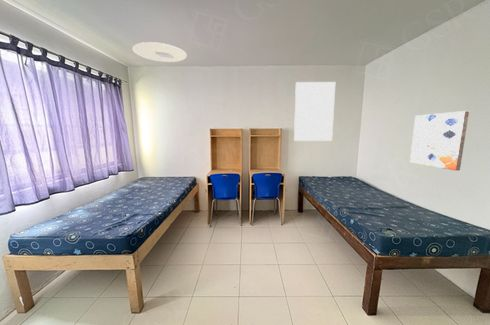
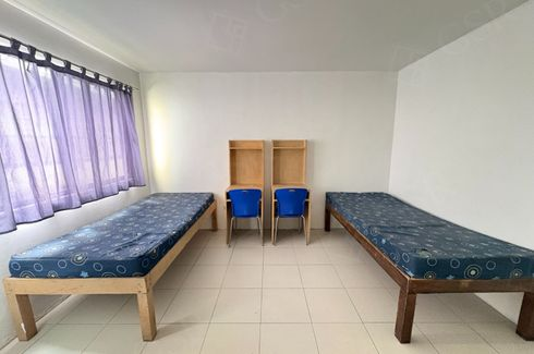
- wall art (435, 140)
- ceiling light (160, 50)
- wall art (314, 112)
